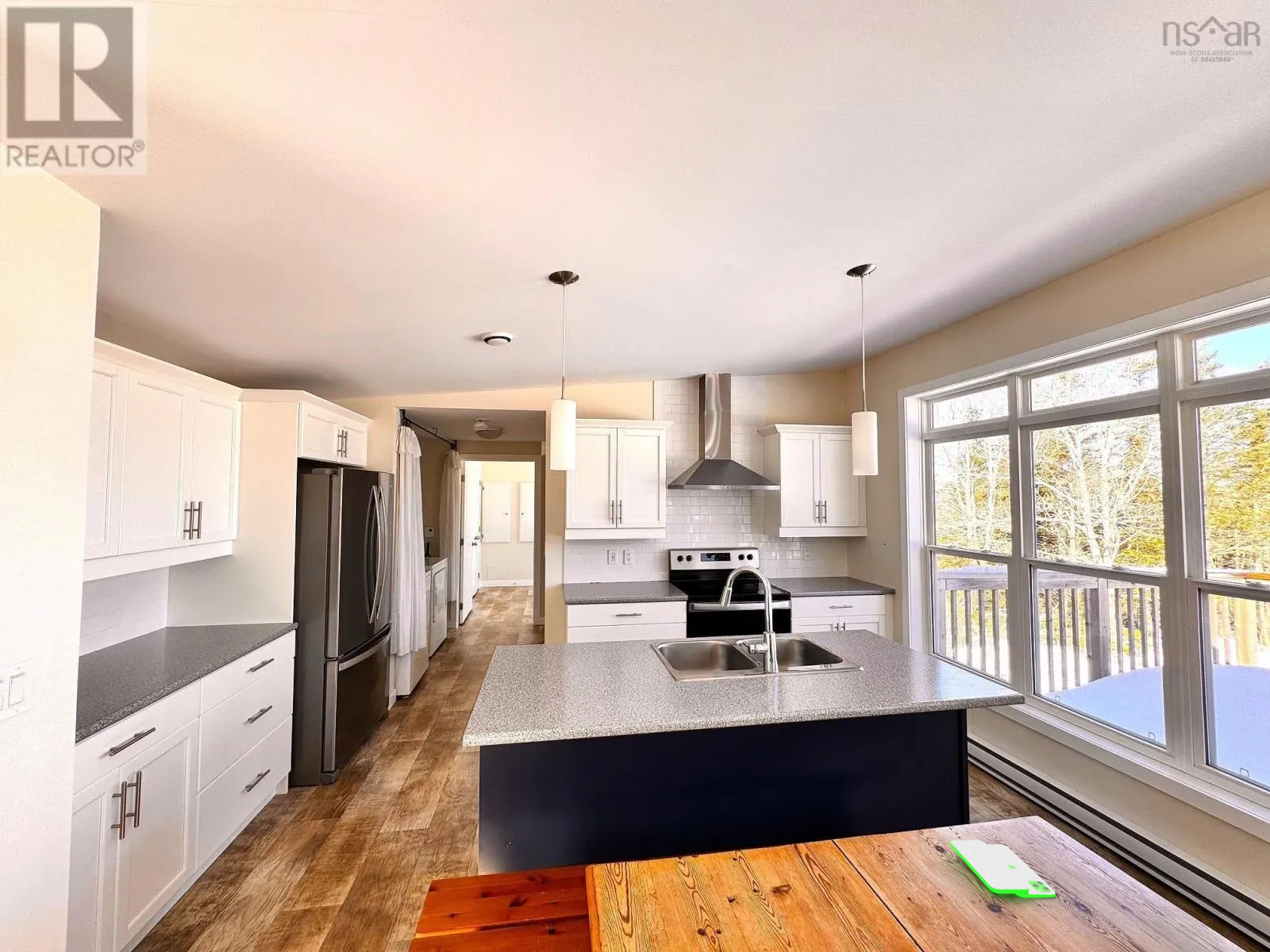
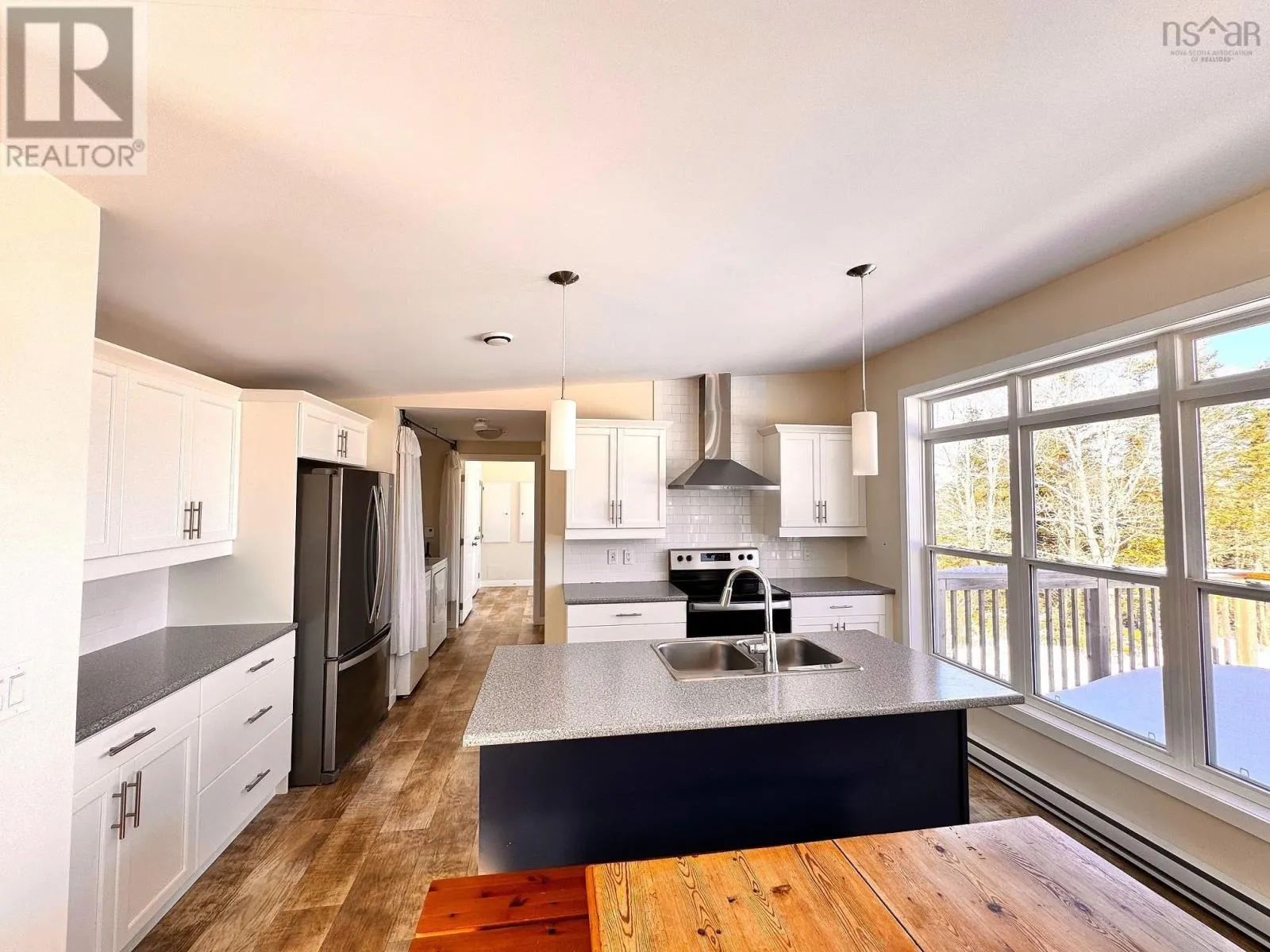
- smartphone (999, 867)
